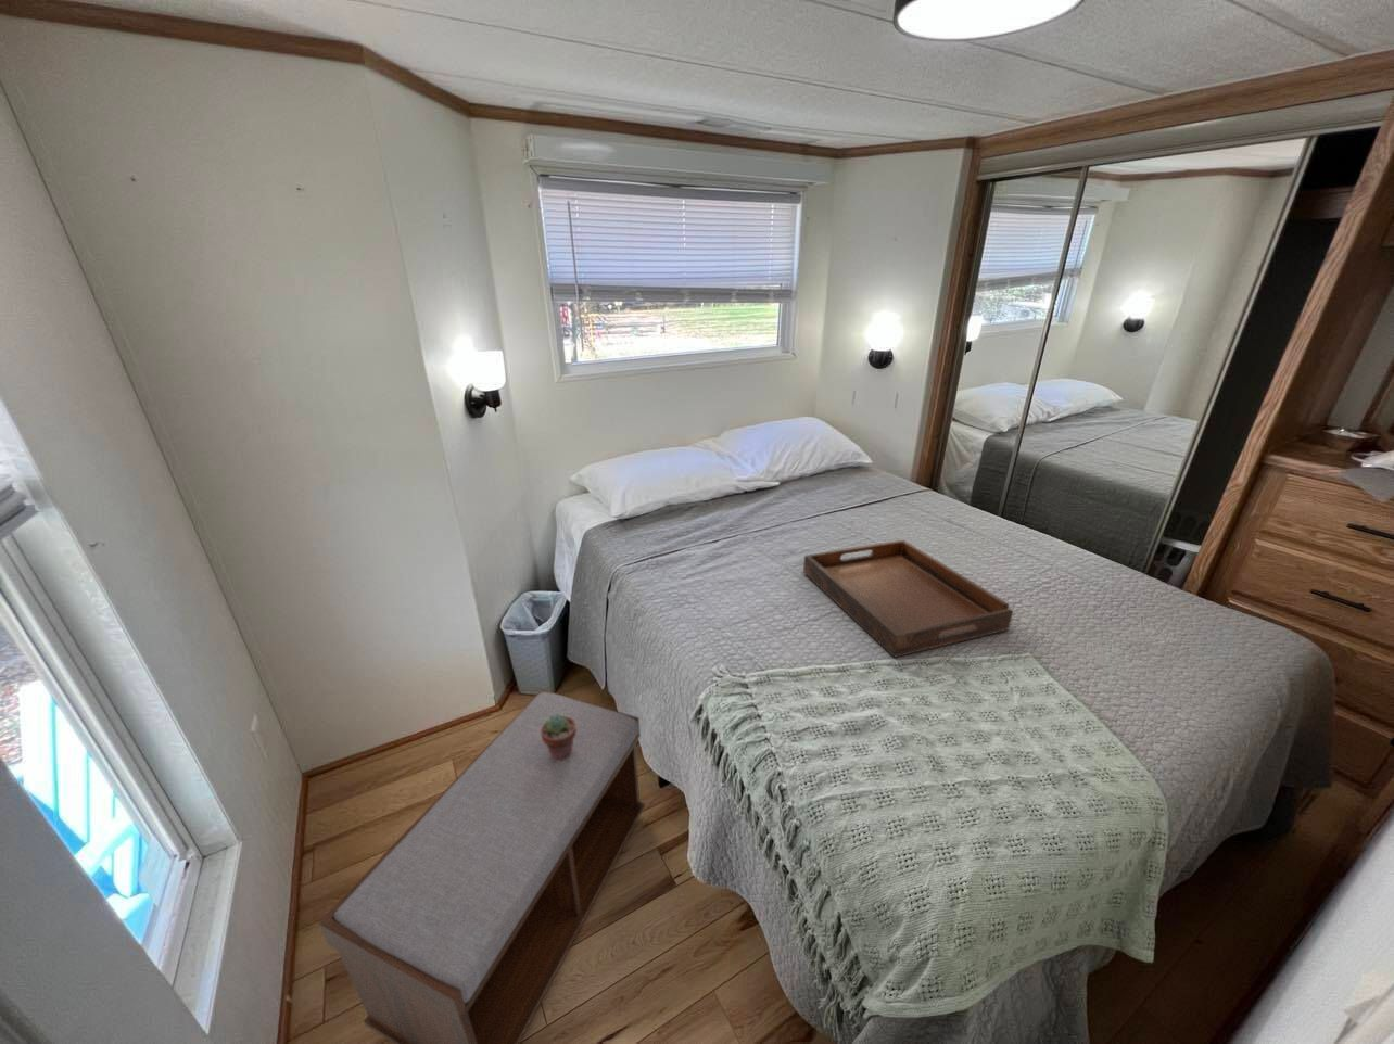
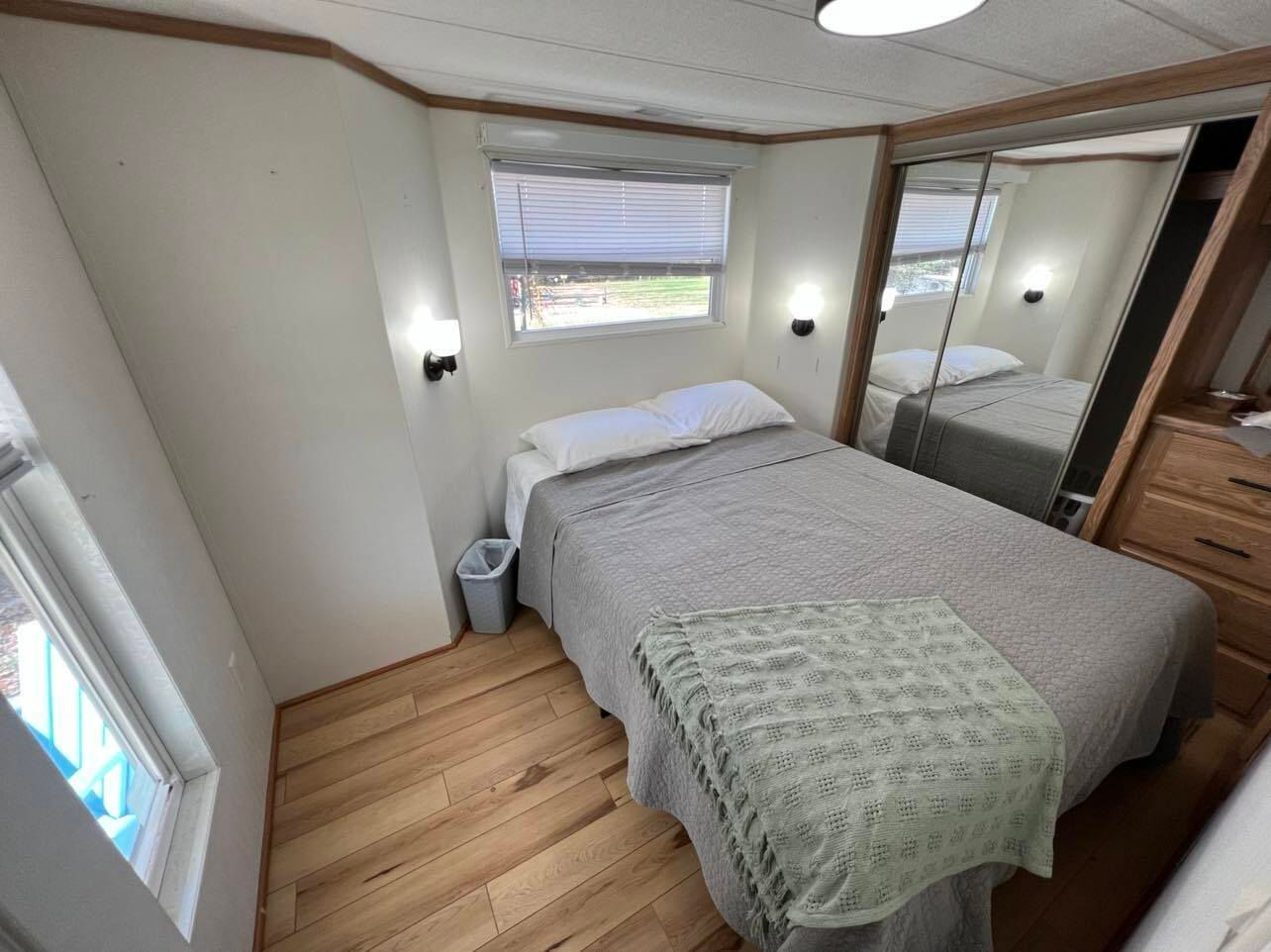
- serving tray (899, 588)
- potted succulent (558, 734)
- bench (522, 854)
